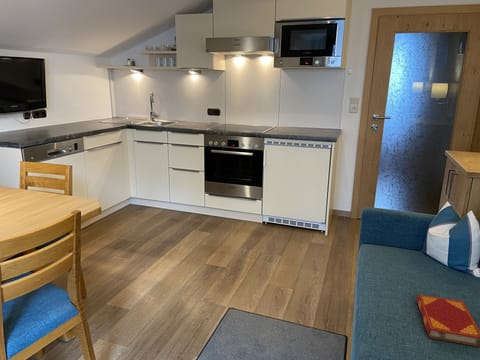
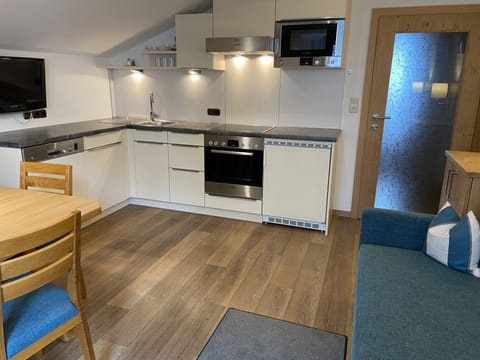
- hardback book (446, 318)
